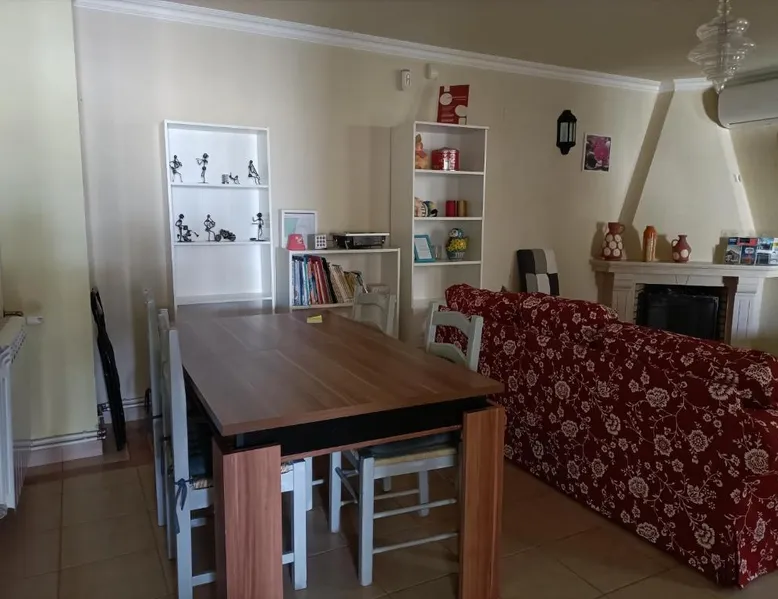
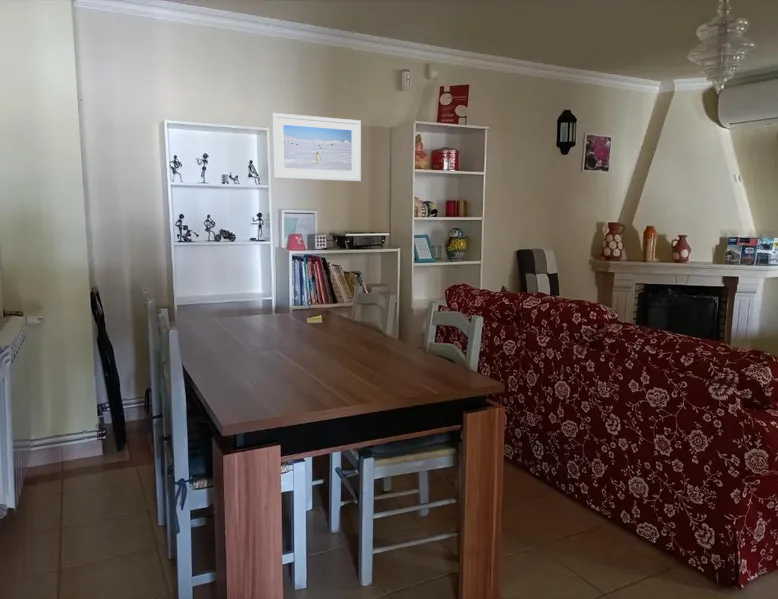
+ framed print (318, 148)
